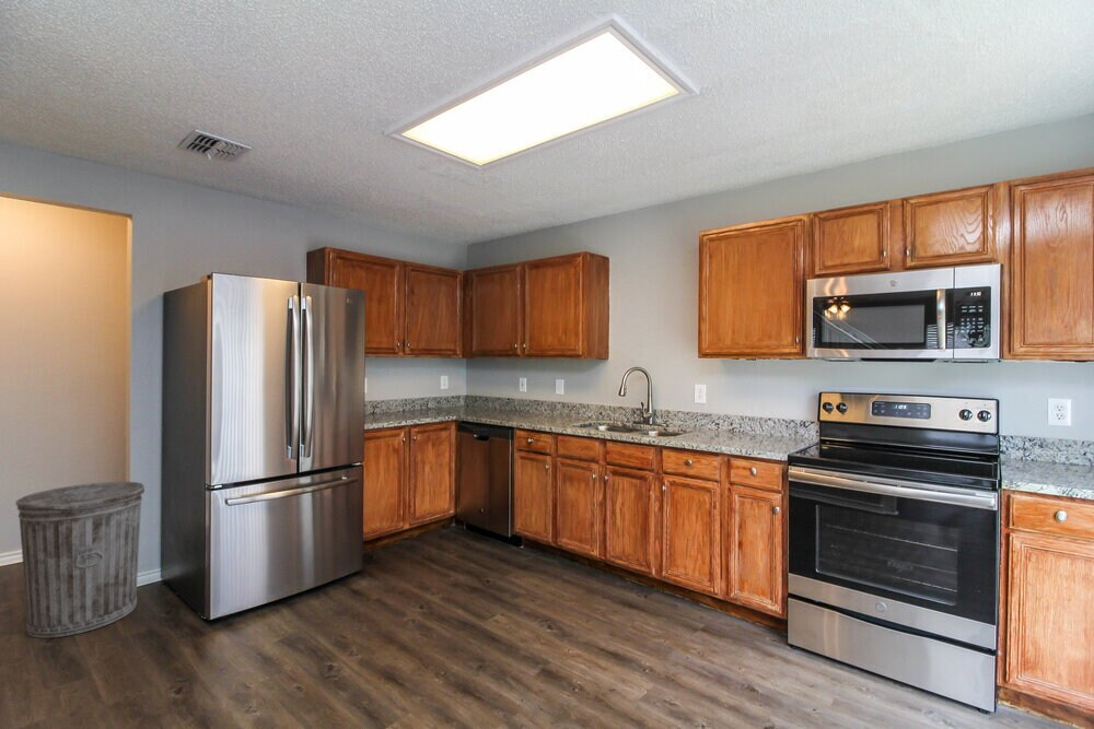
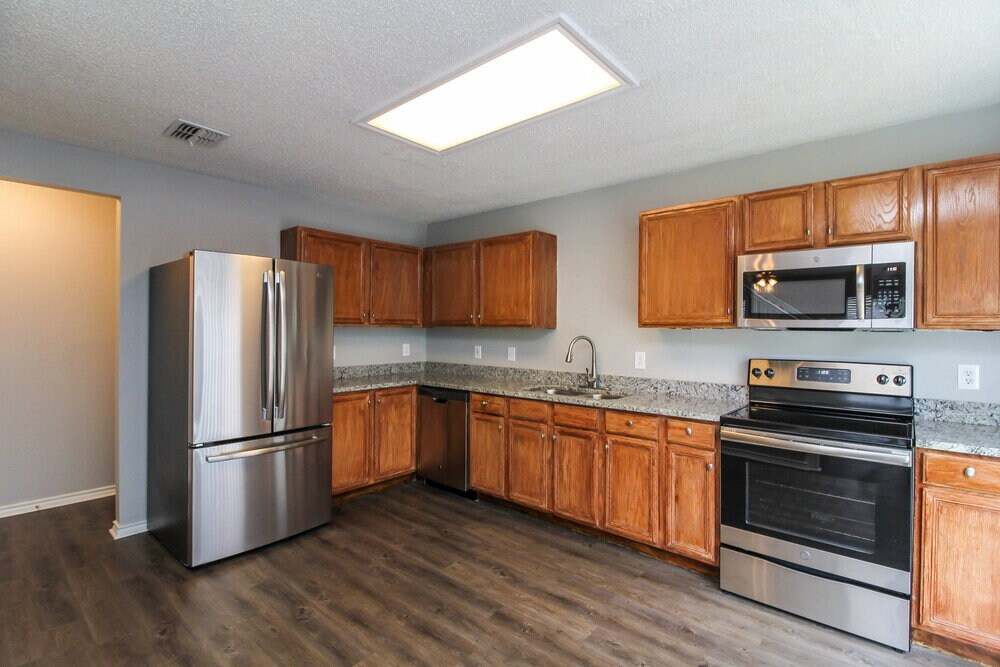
- trash can (84, 553)
